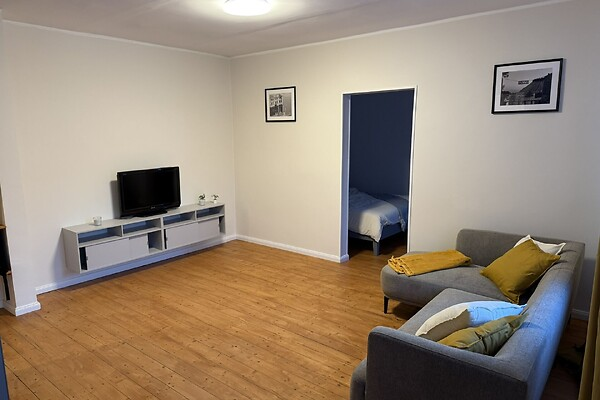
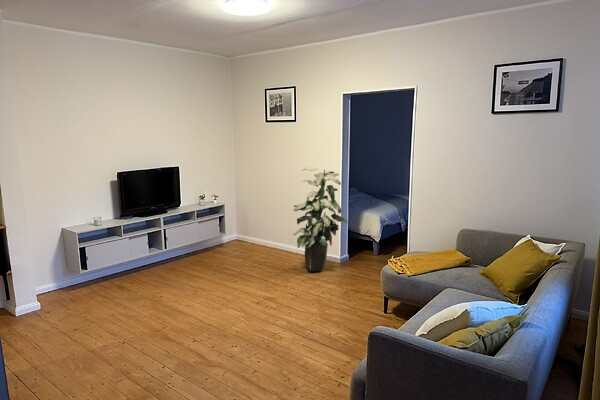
+ indoor plant (316, 219)
